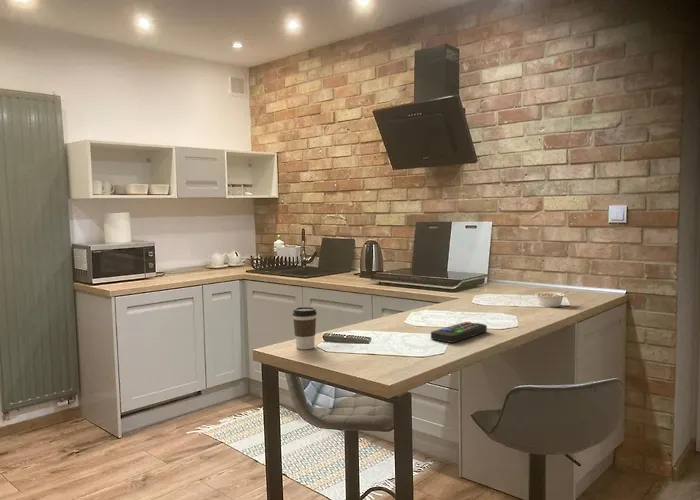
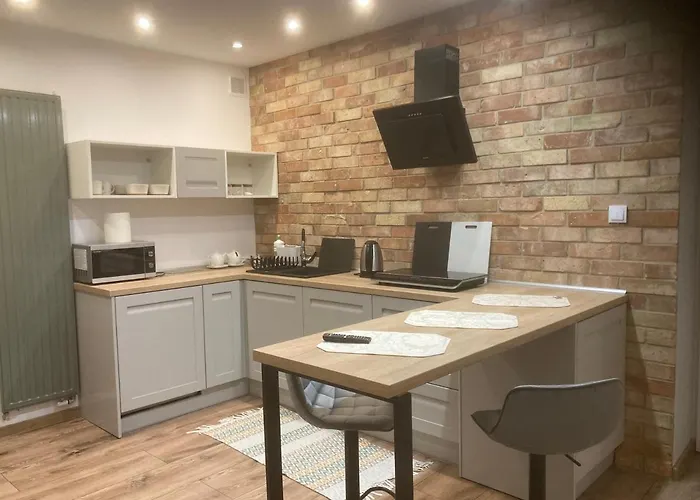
- coffee cup (305, 328)
- remote control (459, 331)
- legume (550, 298)
